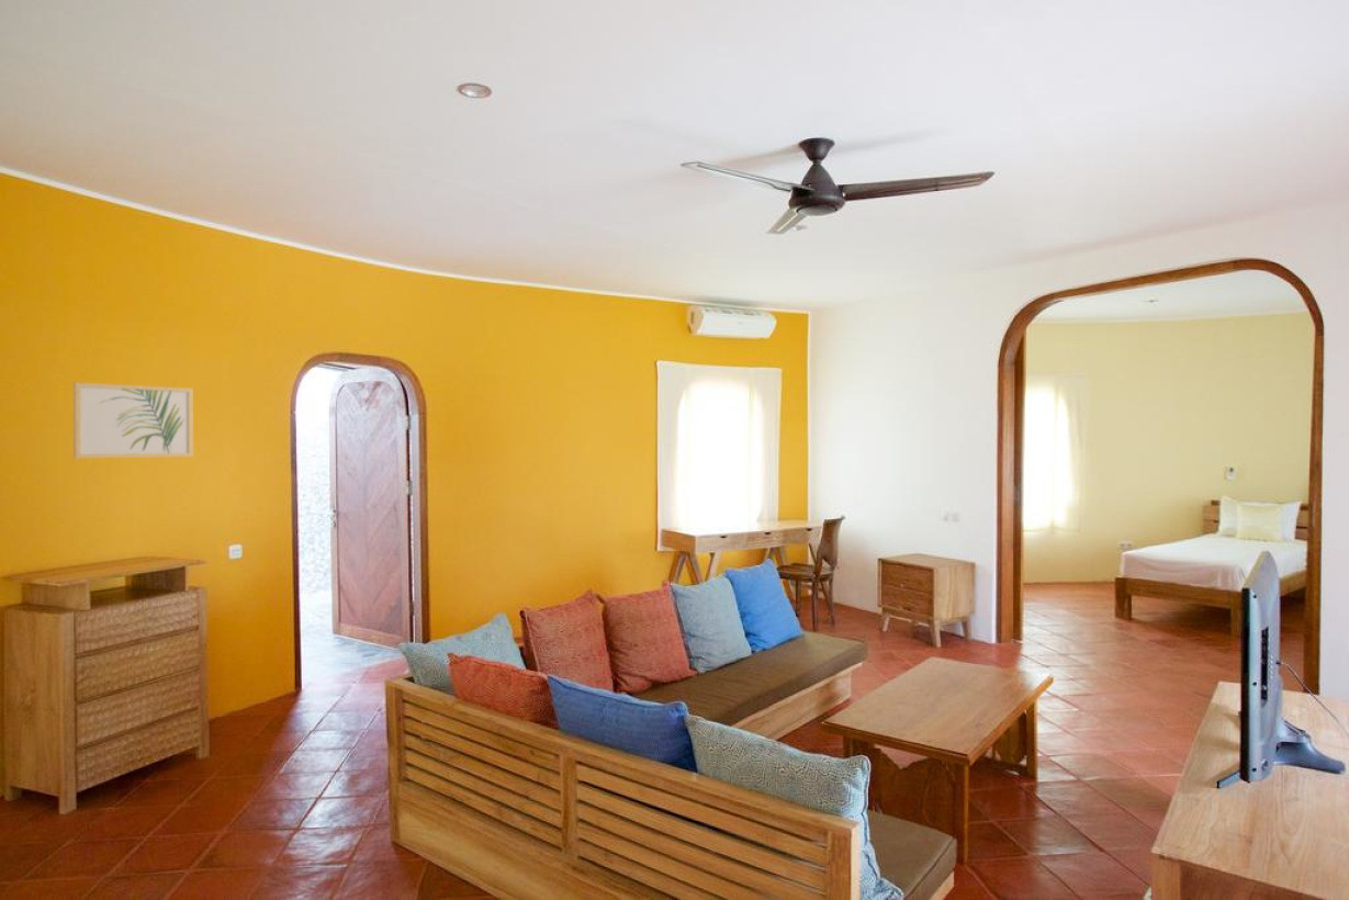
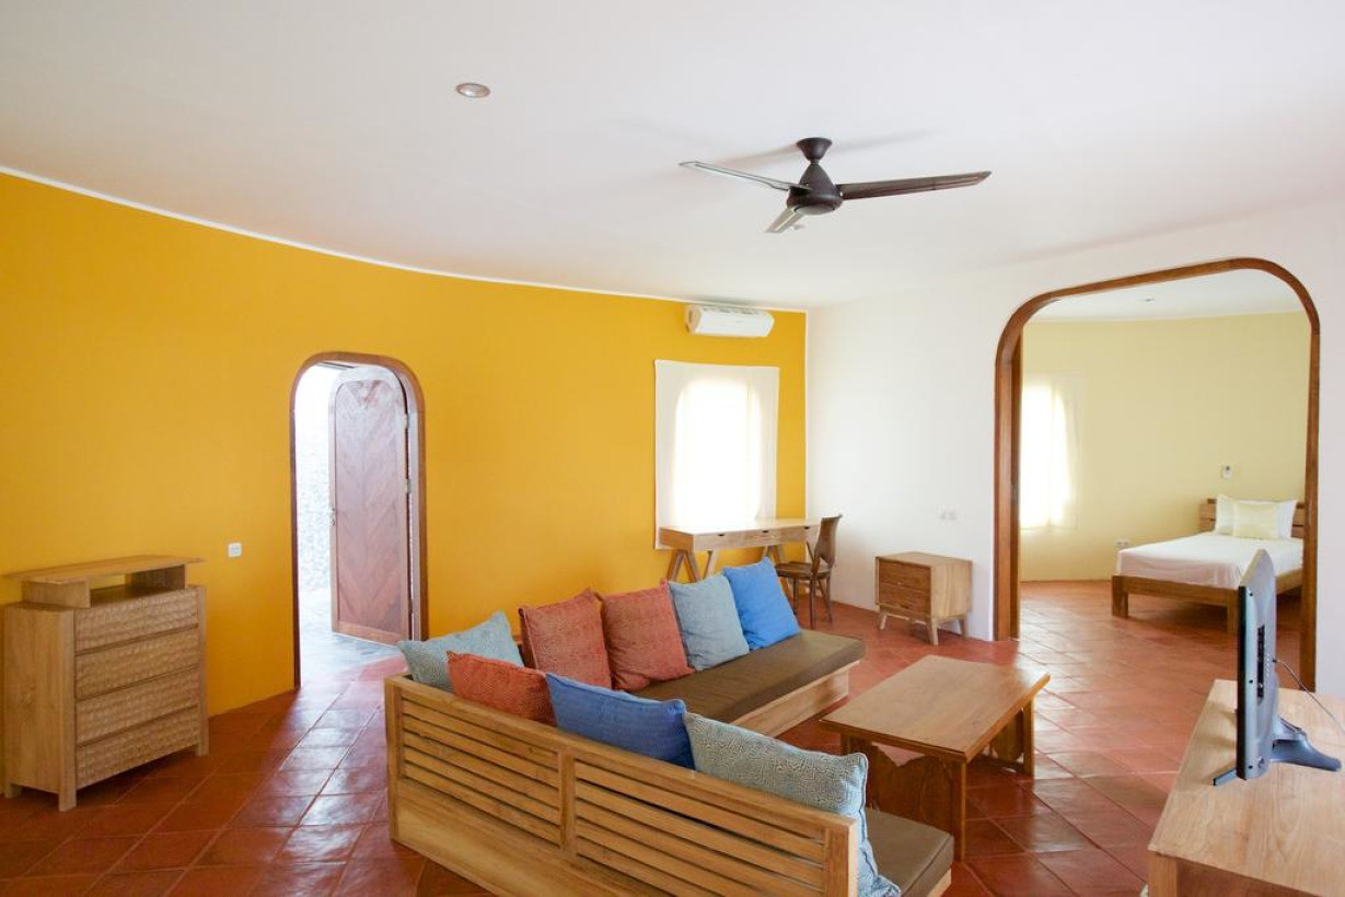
- wall art (136, 421)
